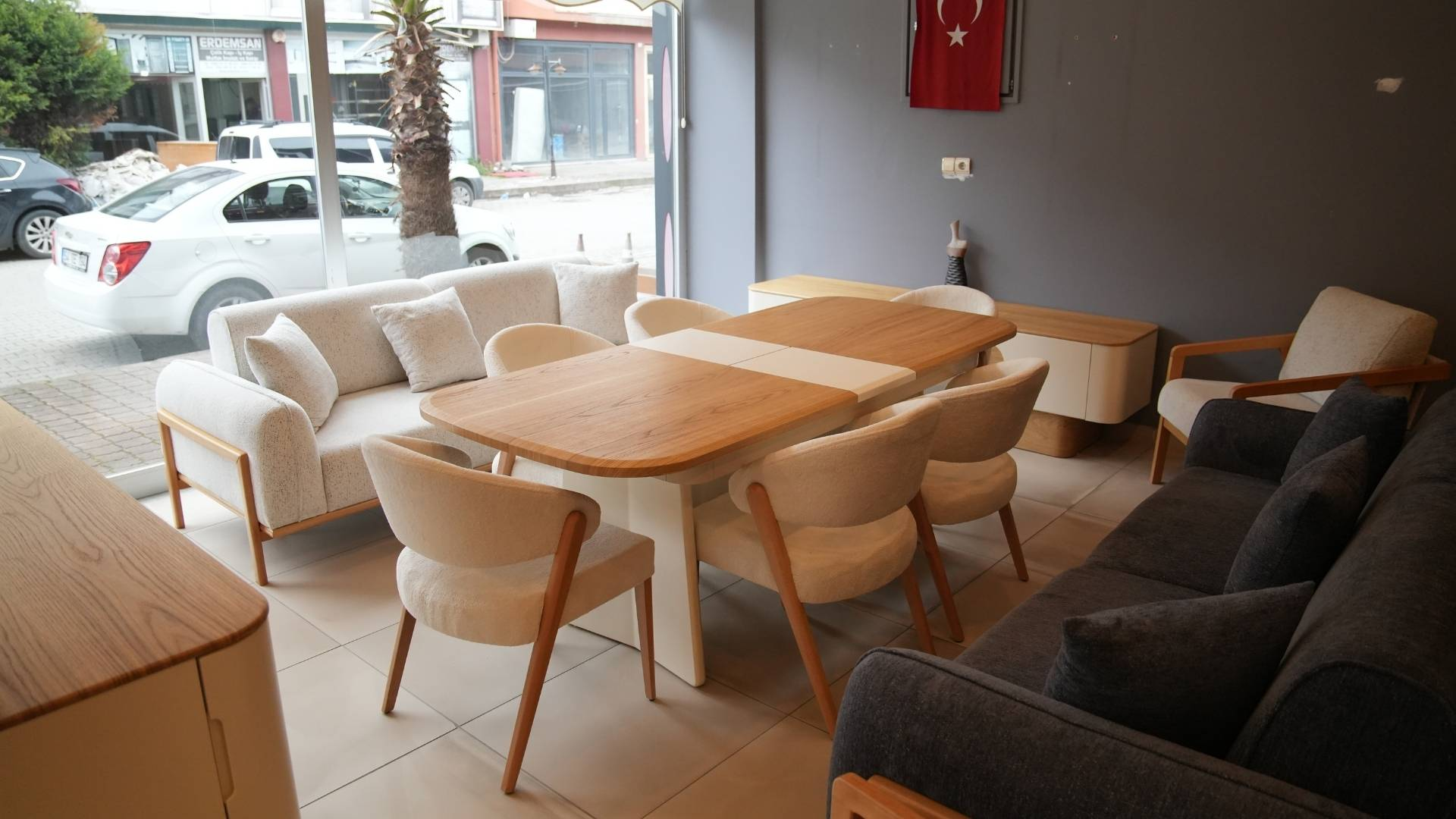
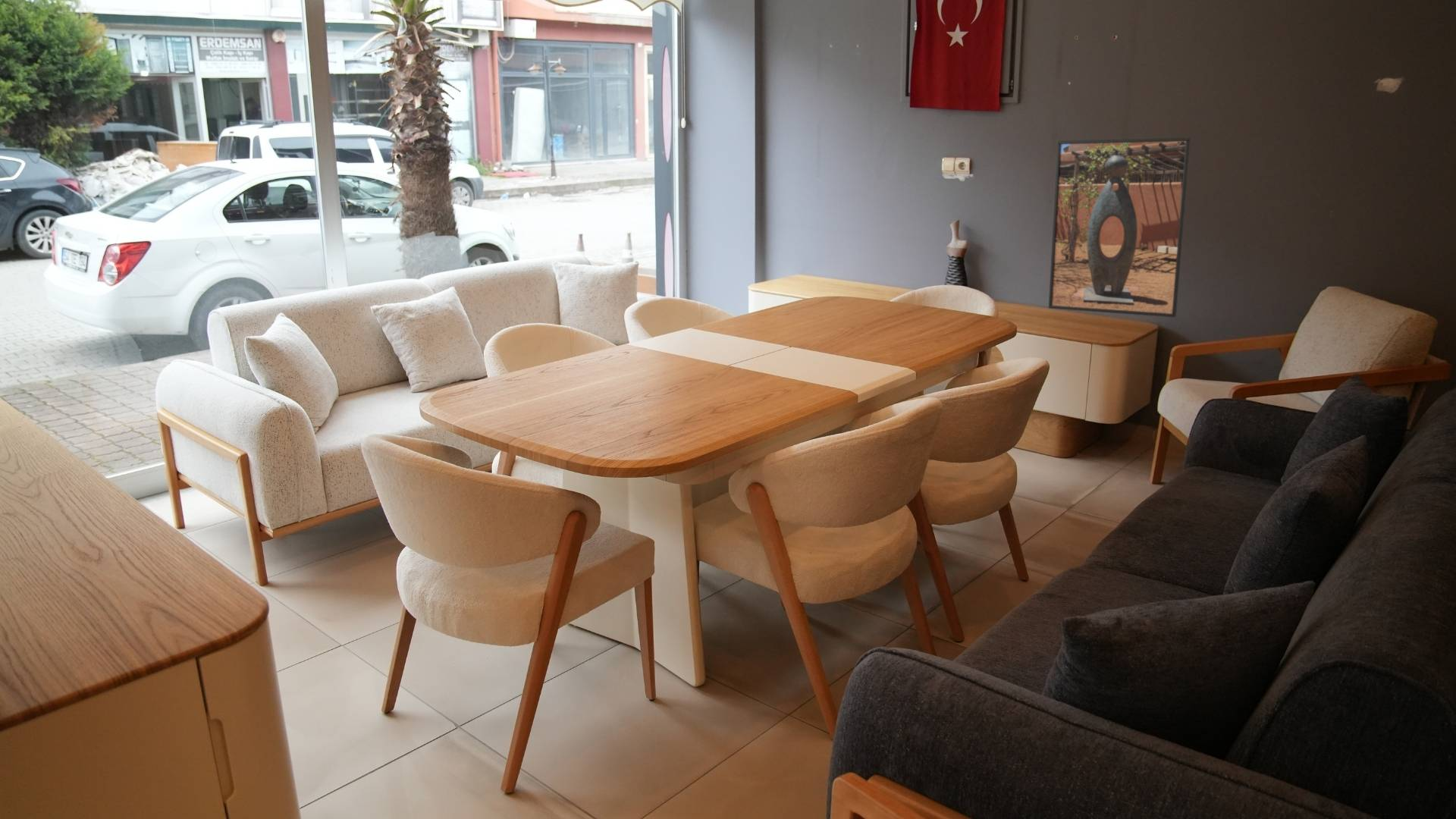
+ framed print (1116, 227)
